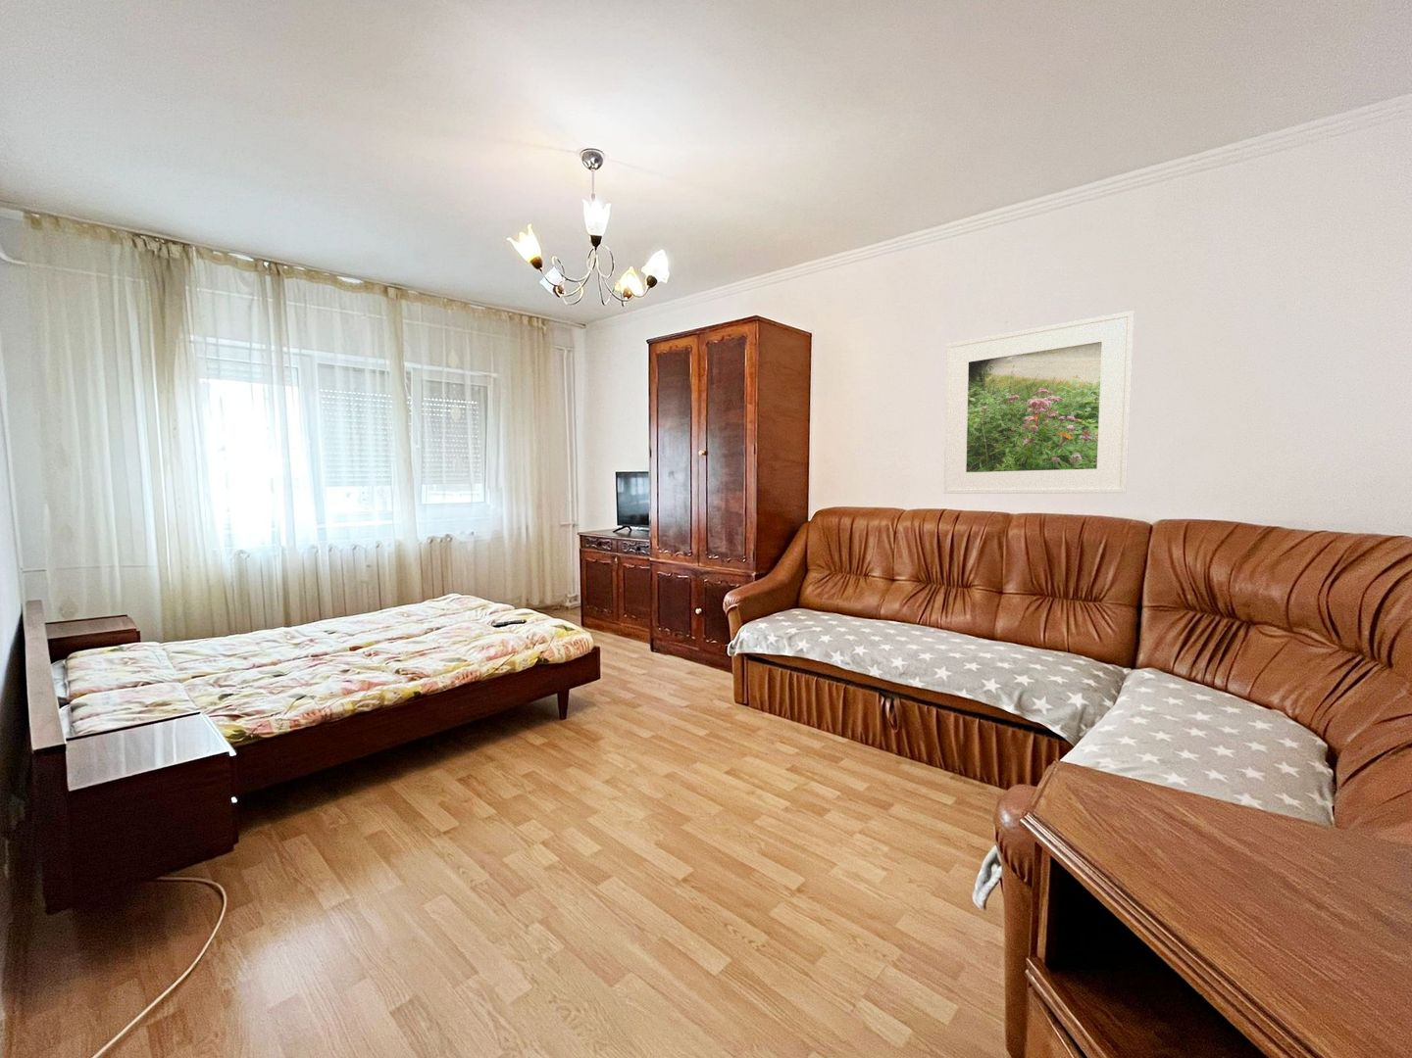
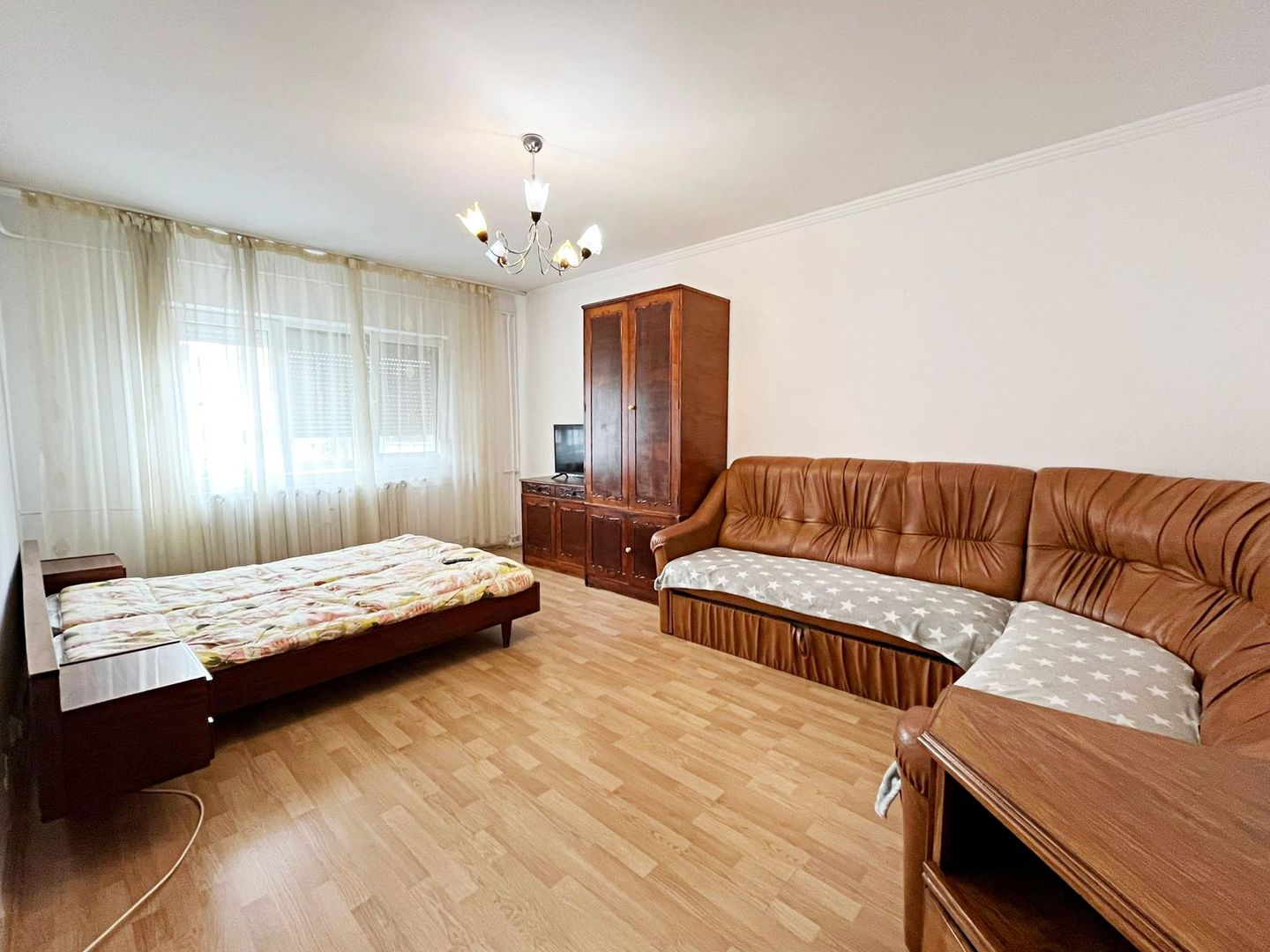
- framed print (1028, 411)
